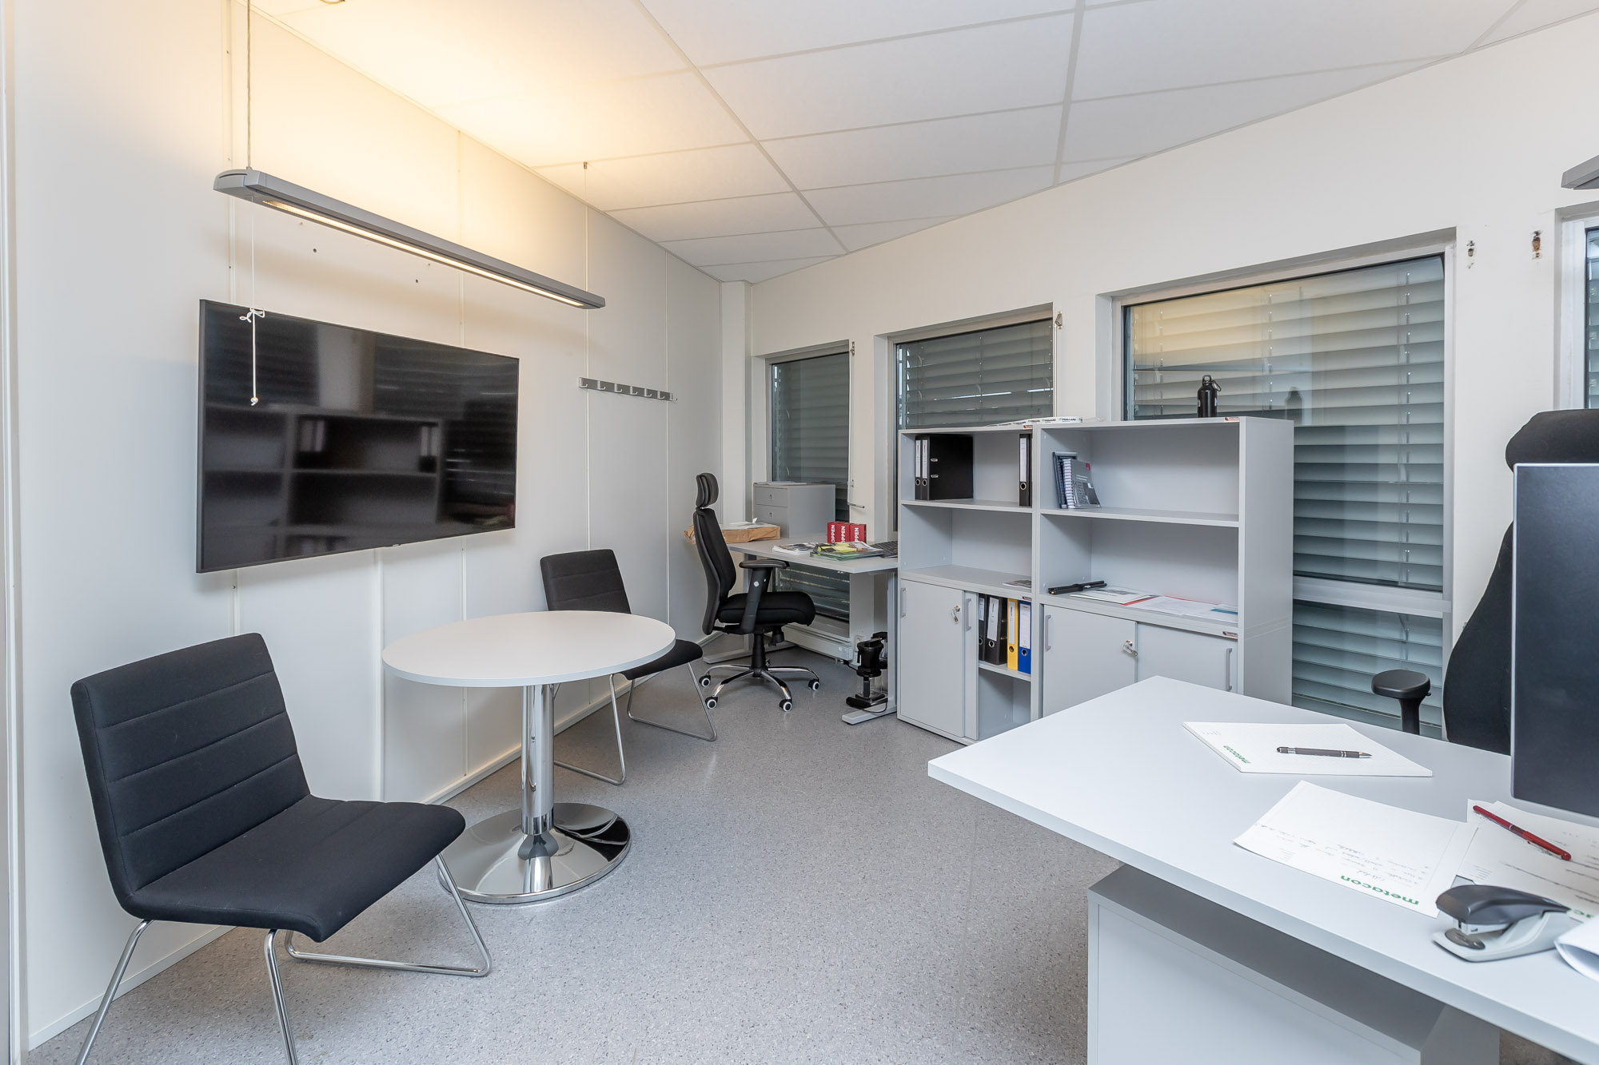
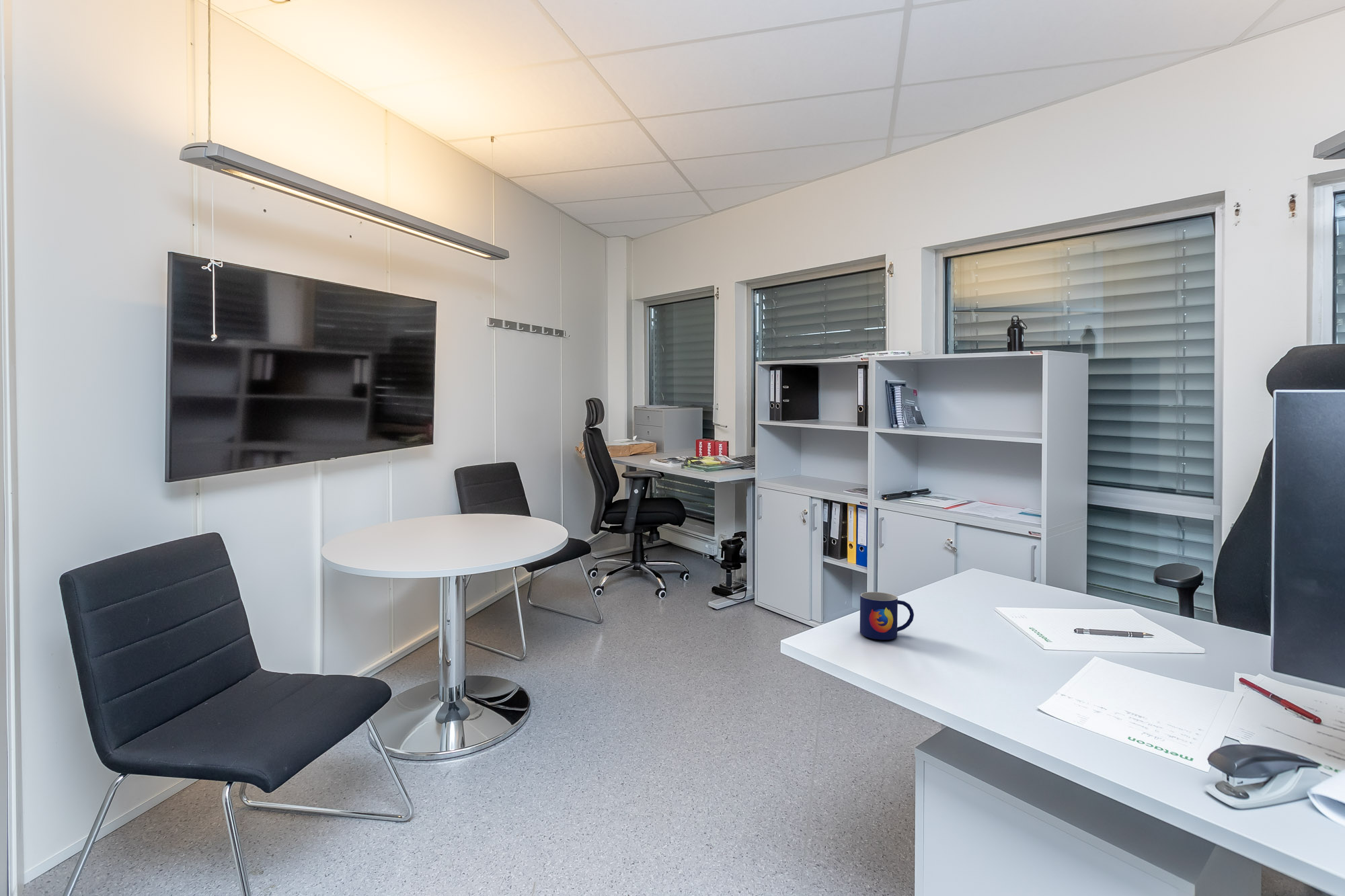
+ mug (886, 615)
